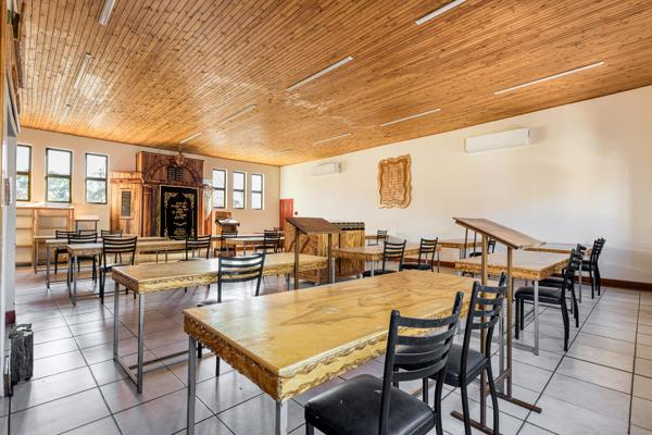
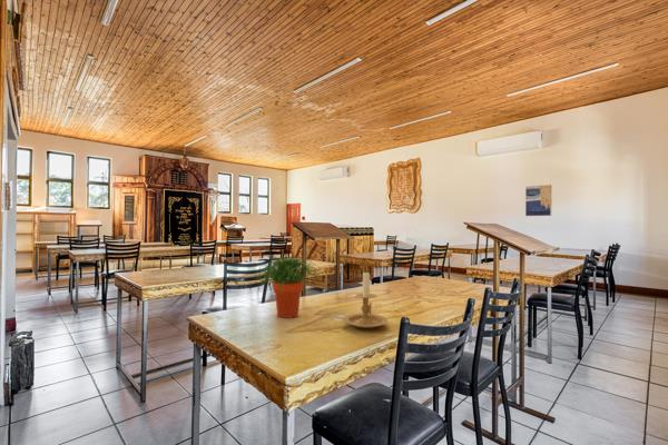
+ candle holder (365, 297)
+ wall art (538, 200)
+ potted plant (286, 285)
